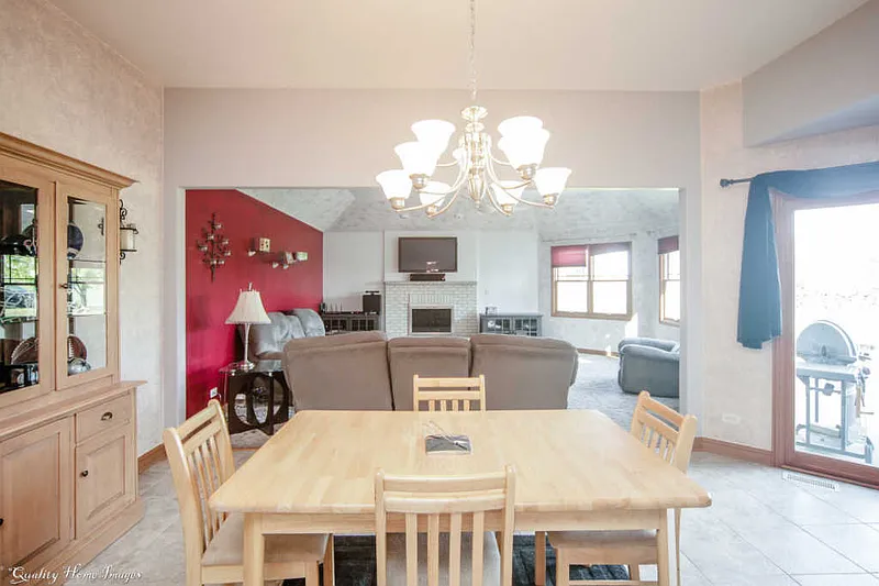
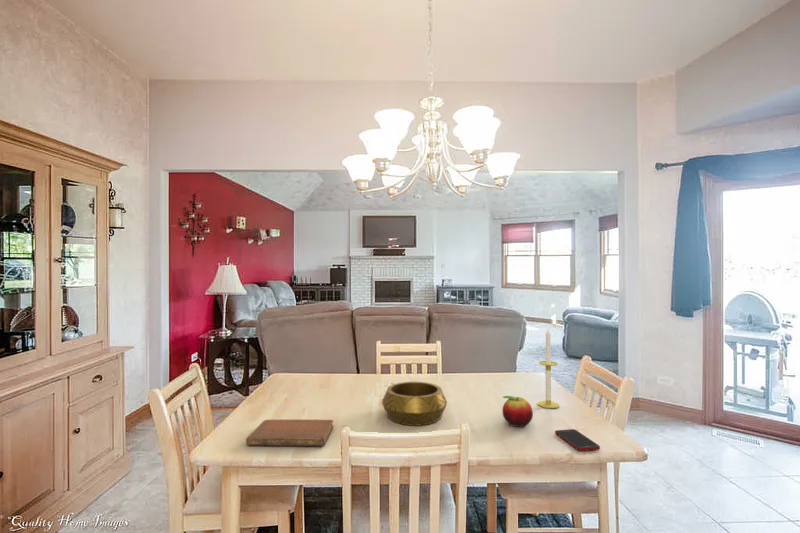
+ candle (548, 366)
+ cell phone (576, 439)
+ decorative bowl (414, 402)
+ notebook (292, 432)
+ fruit (517, 410)
